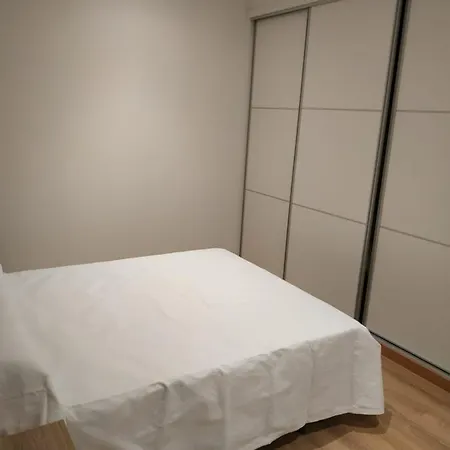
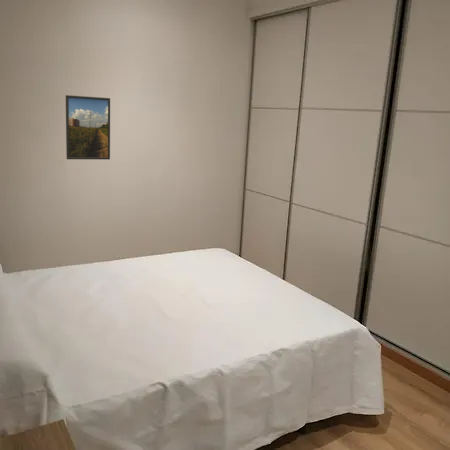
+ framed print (88, 128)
